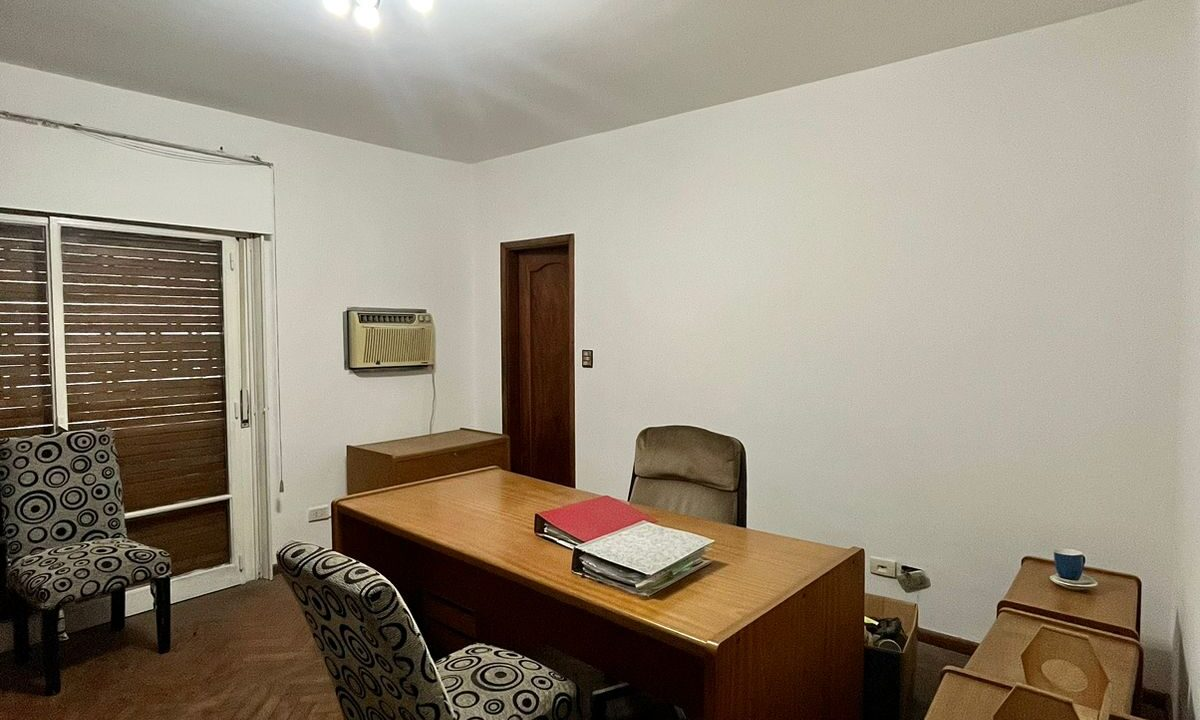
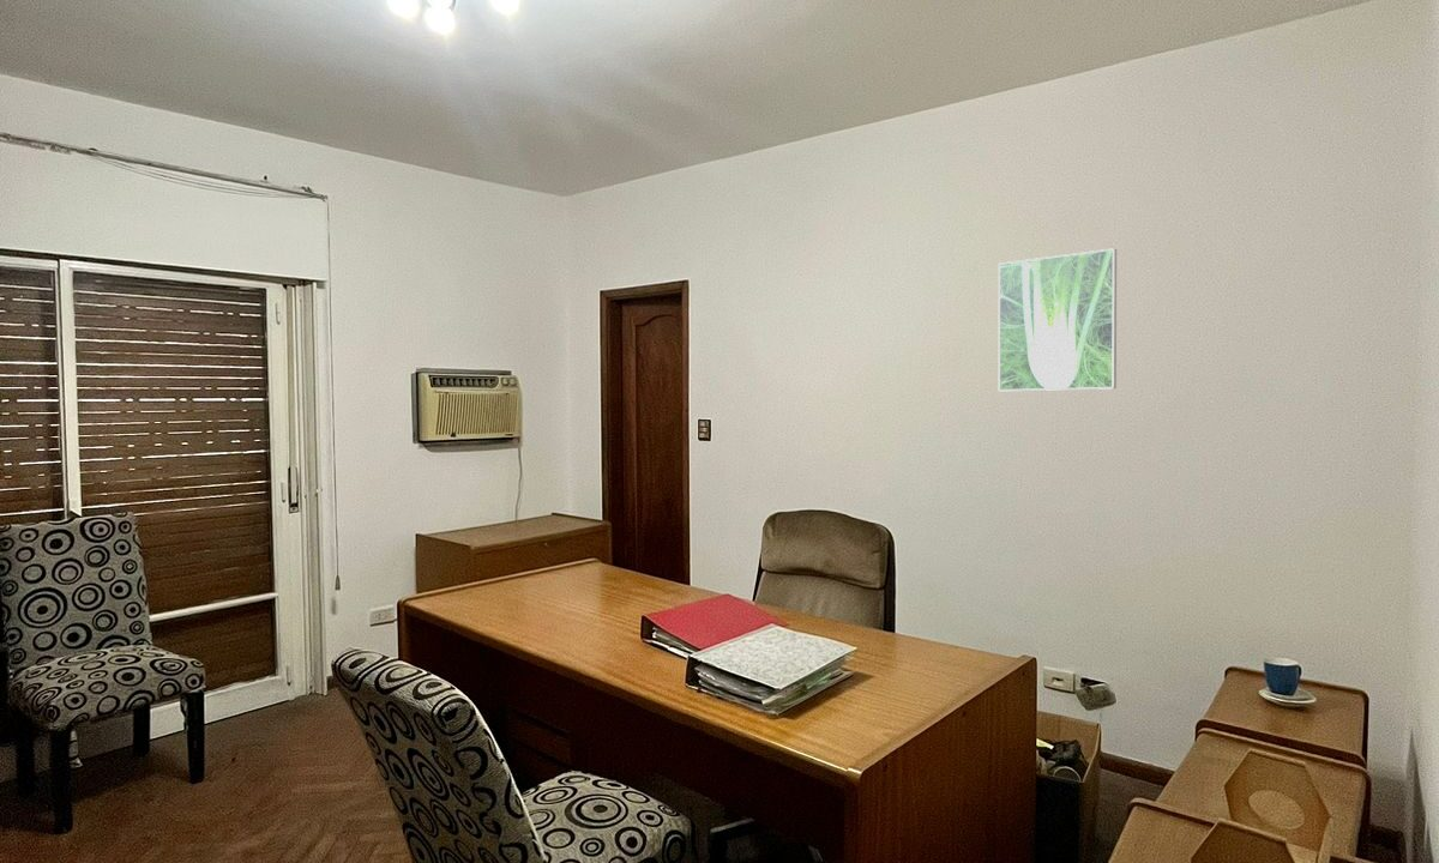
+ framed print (1054, 322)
